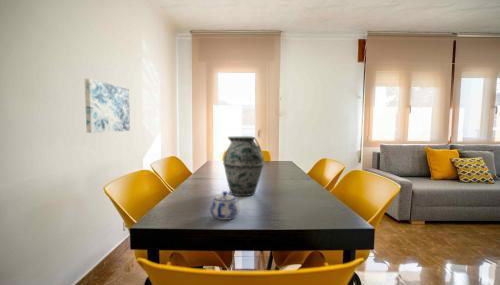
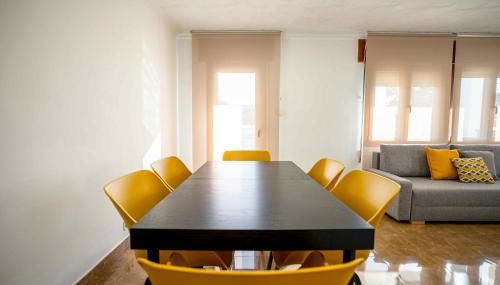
- wall art (110, 108)
- teapot (225, 203)
- vase (243, 165)
